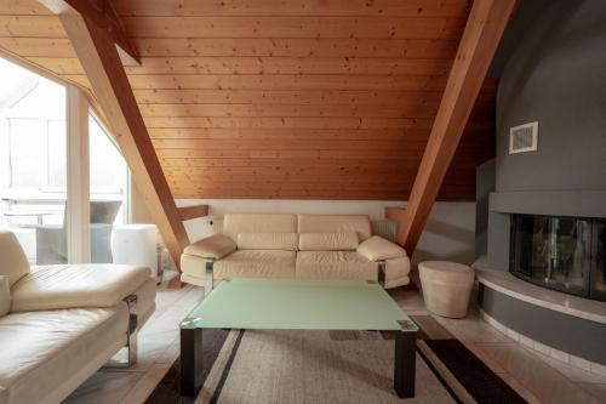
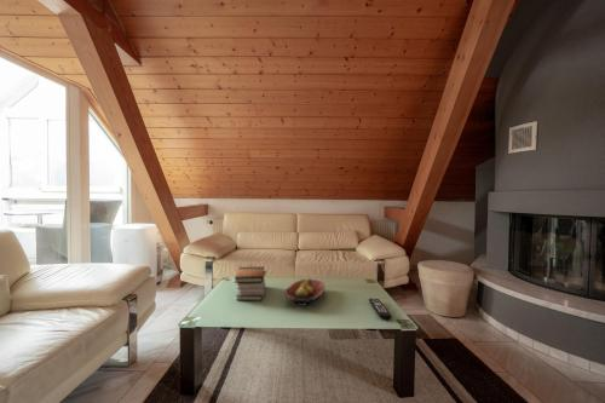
+ remote control (379, 307)
+ fruit bowl (305, 289)
+ book stack (250, 282)
